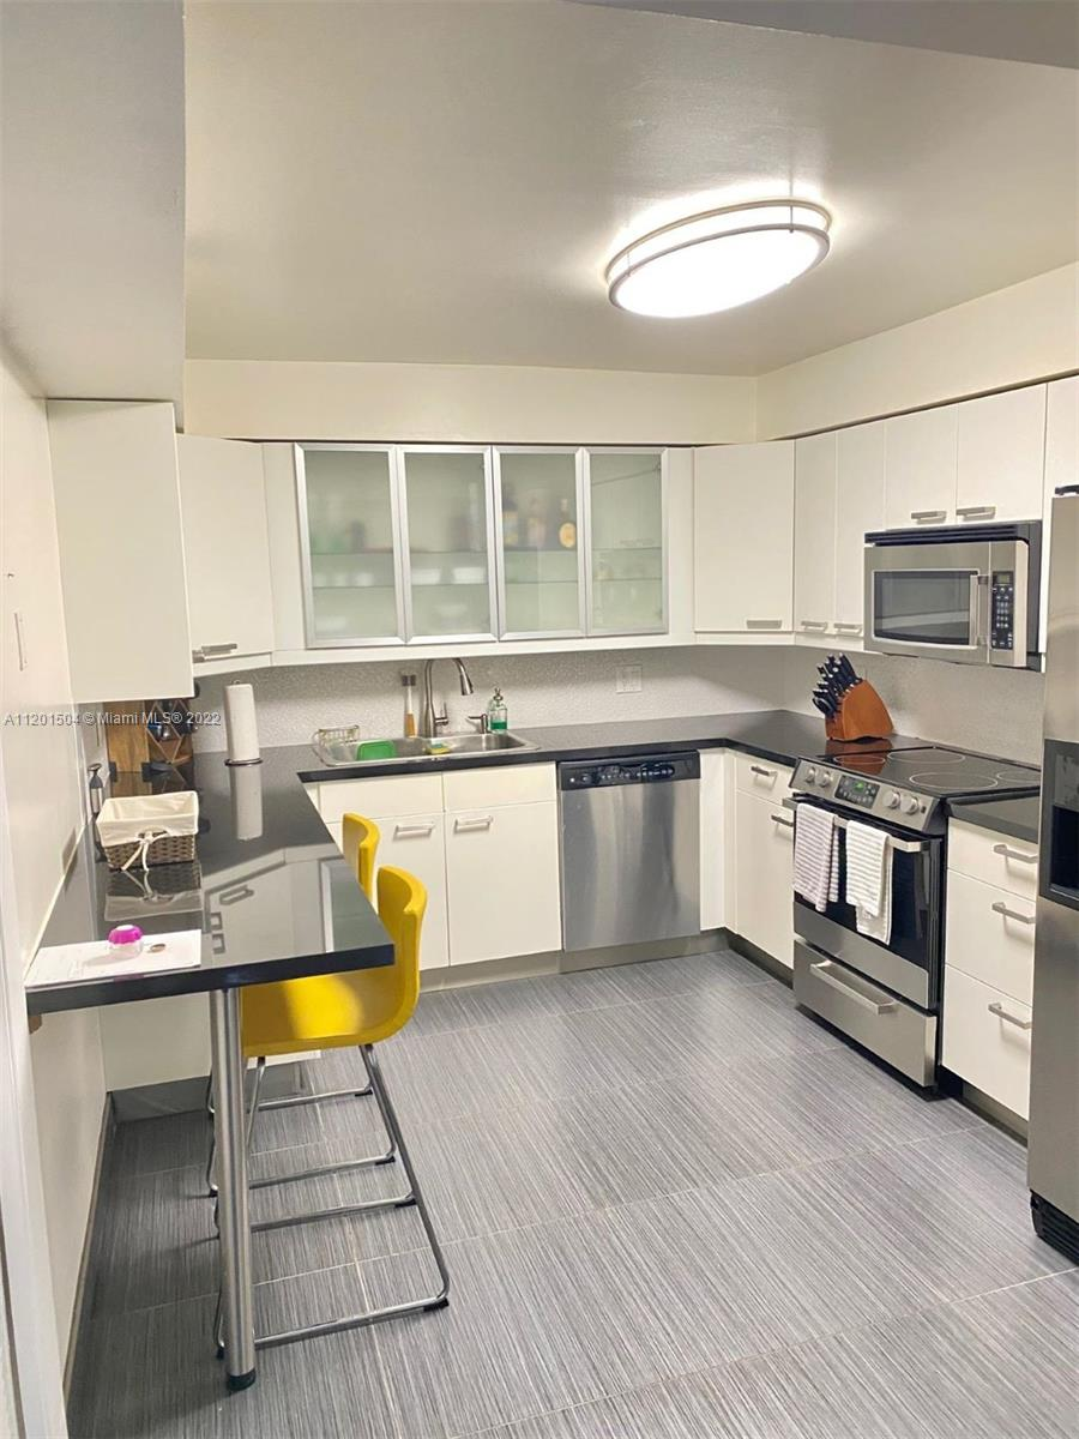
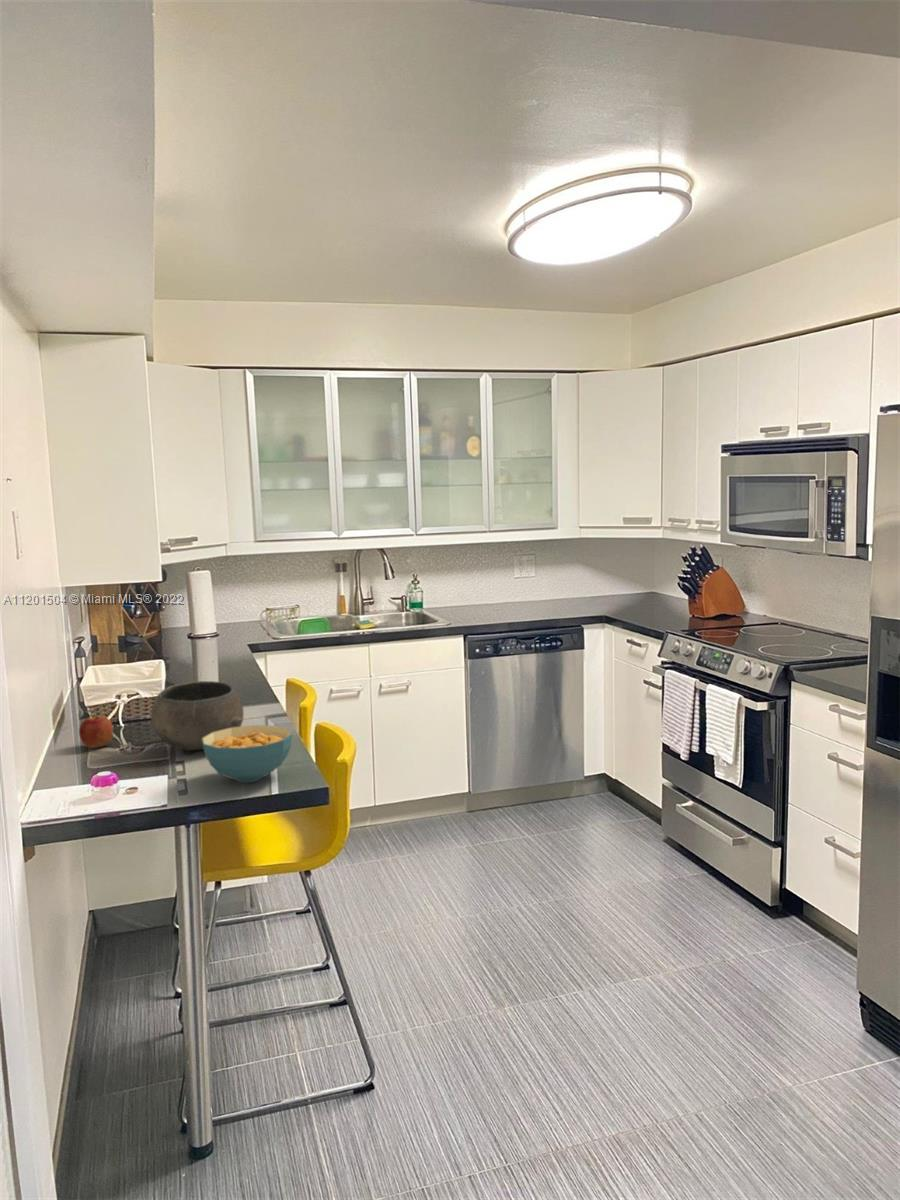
+ cereal bowl (248, 757)
+ bowl (197, 717)
+ apple (96, 731)
